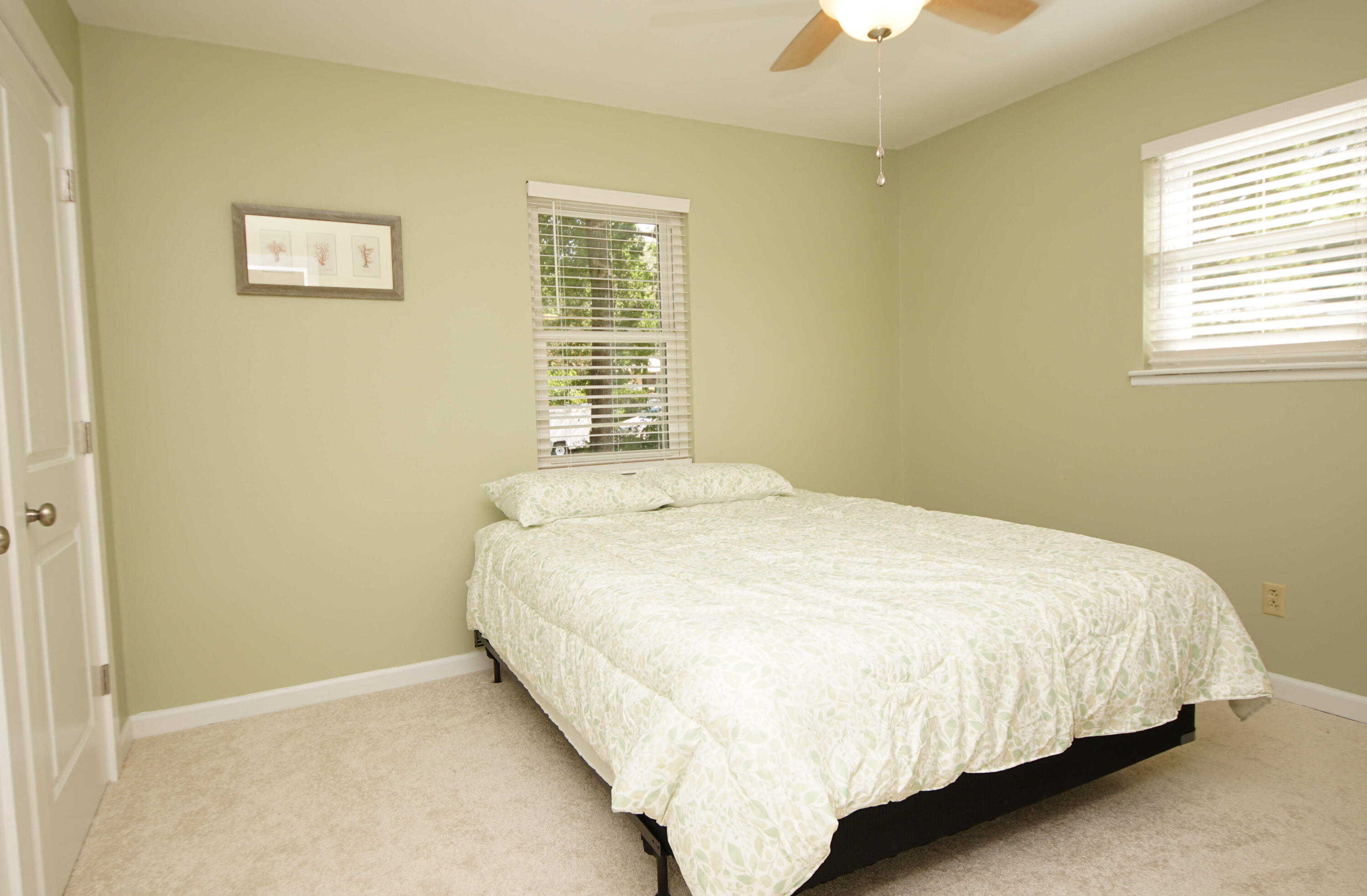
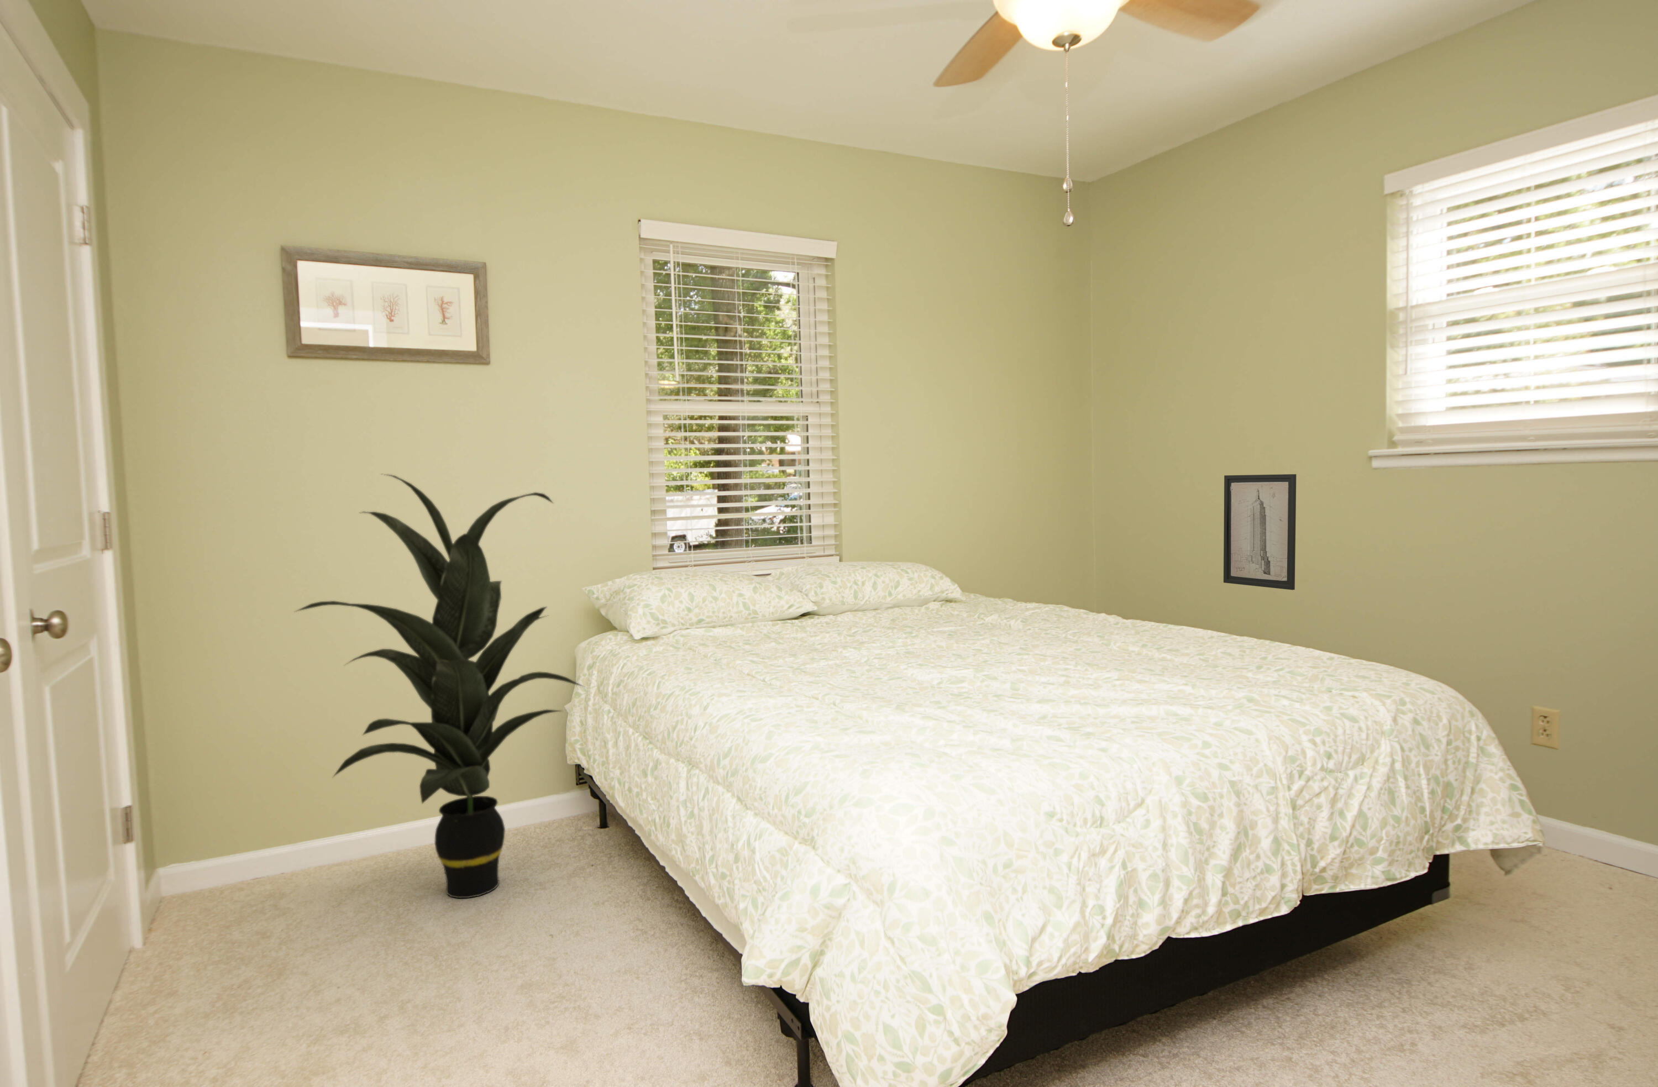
+ wall art (1258, 530)
+ indoor plant (445, 683)
